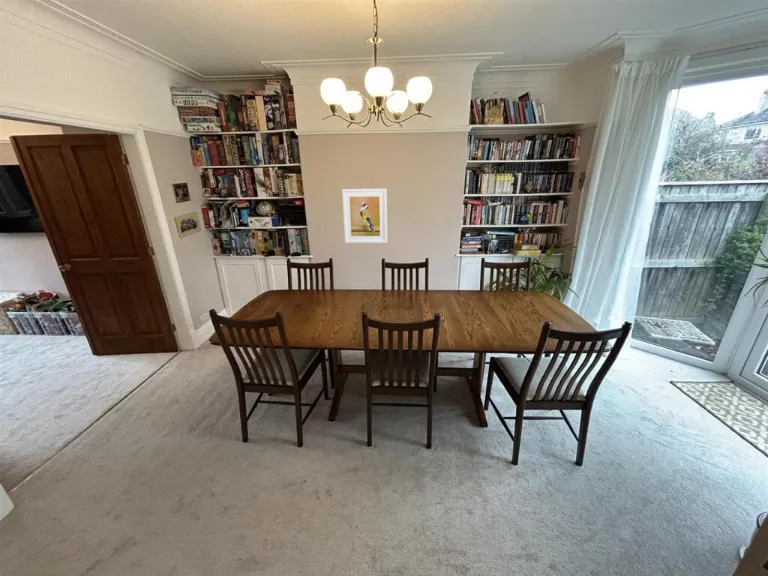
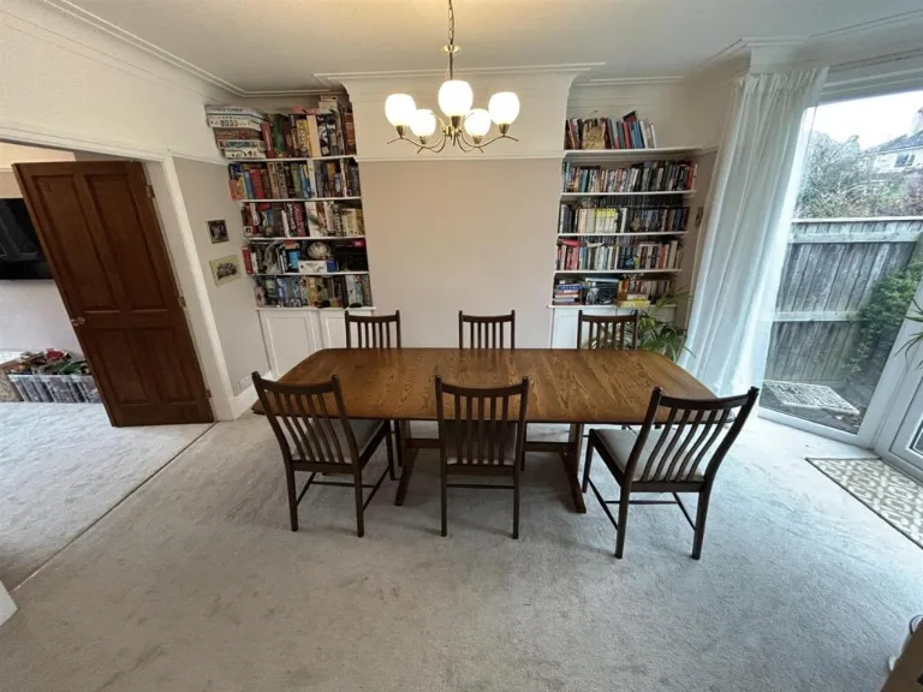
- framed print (365, 216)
